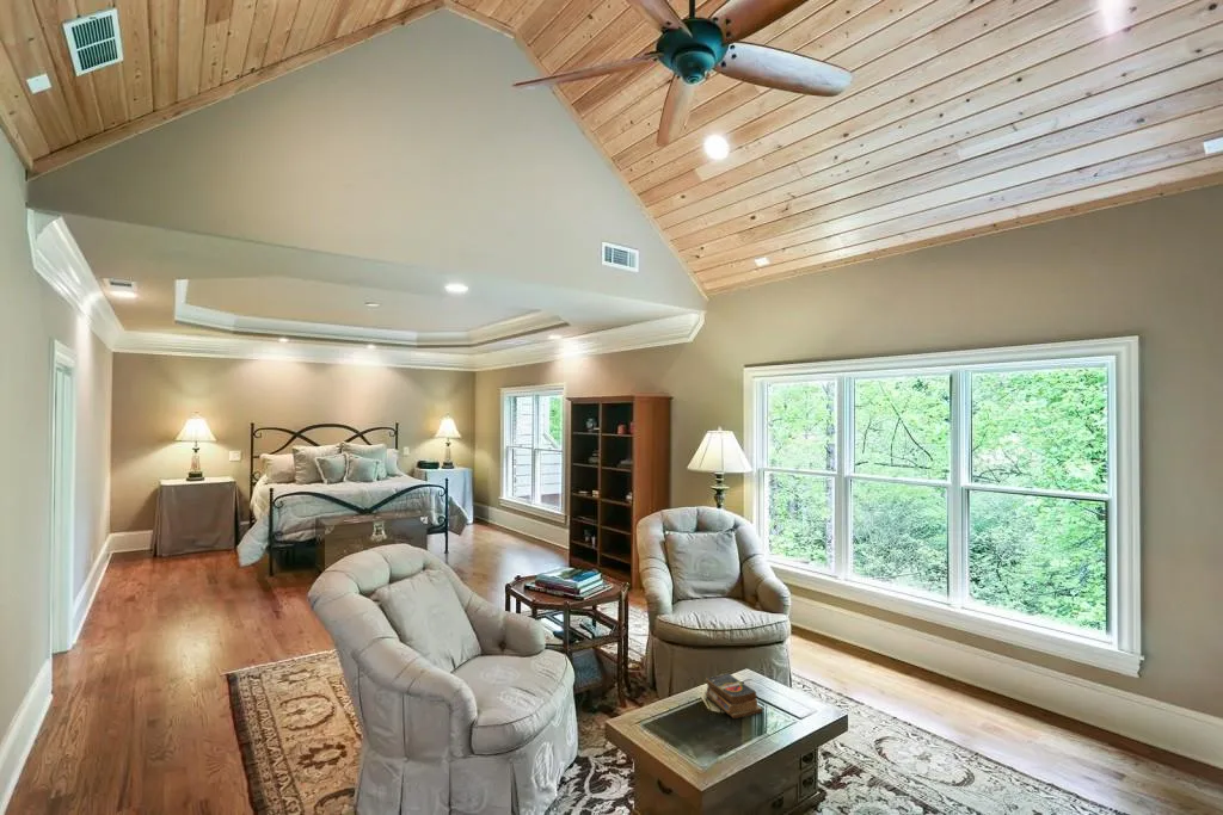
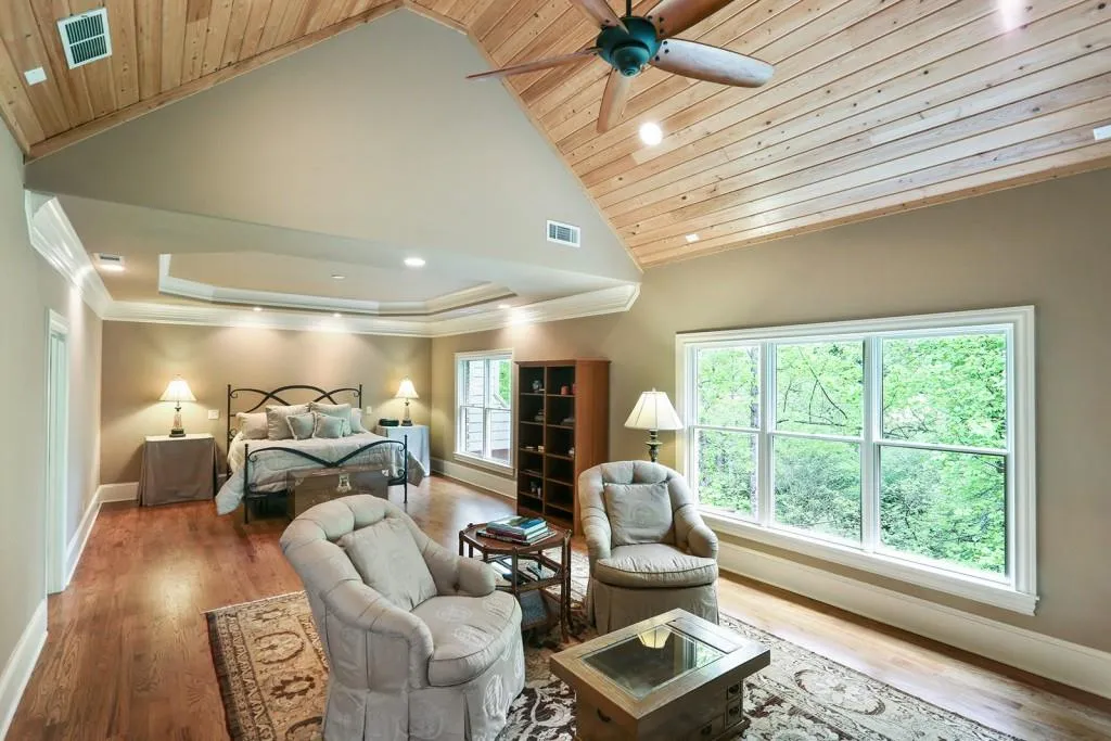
- books (732, 693)
